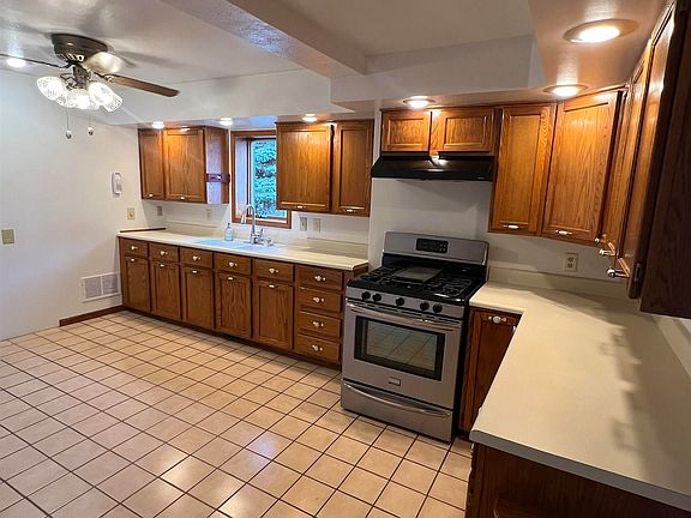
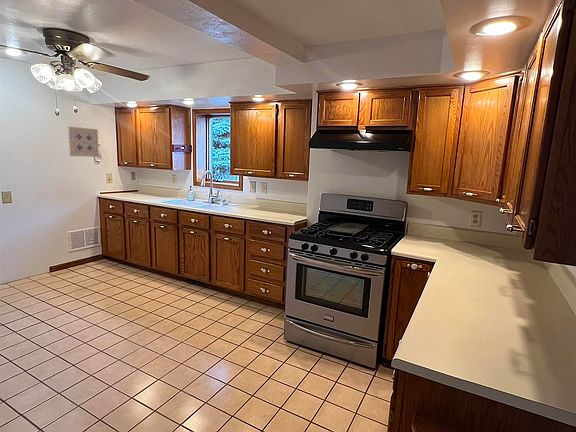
+ wall art (84, 142)
